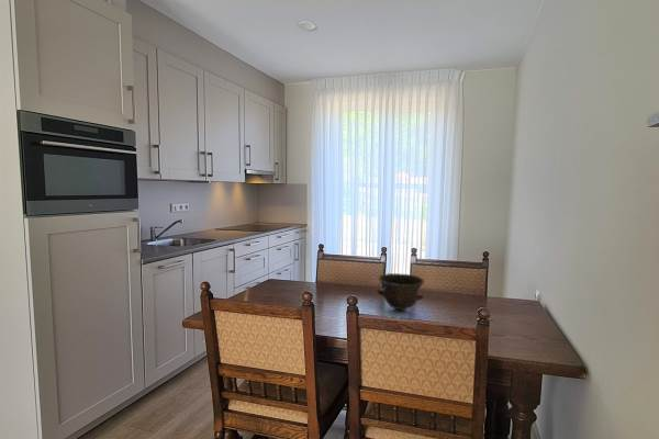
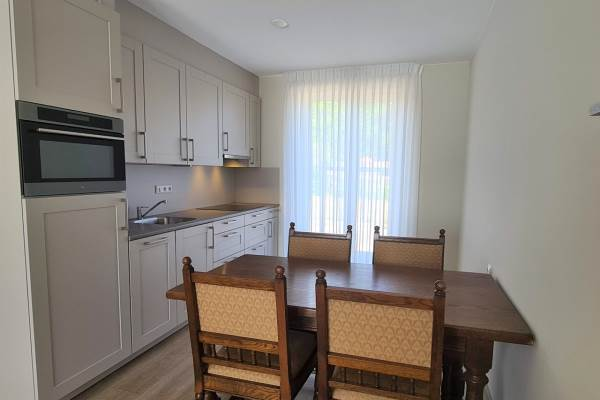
- bowl (400, 293)
